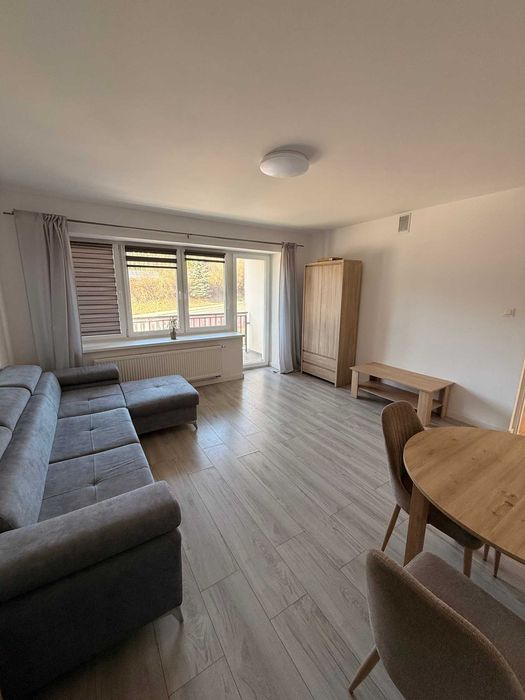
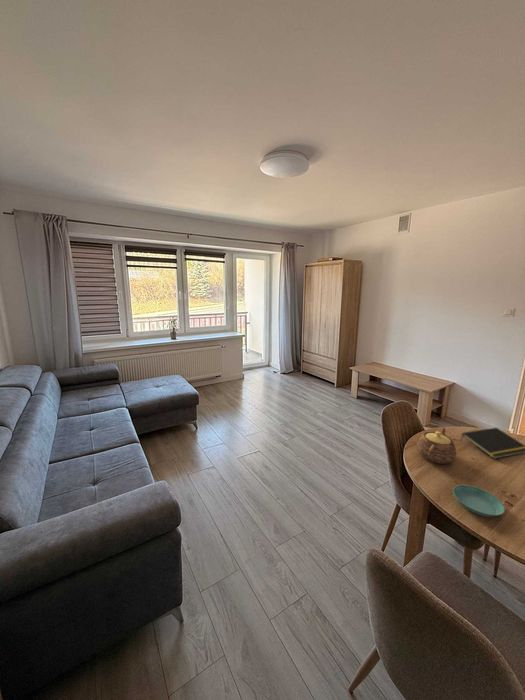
+ teapot (437, 444)
+ notepad (495, 442)
+ saucer (477, 501)
